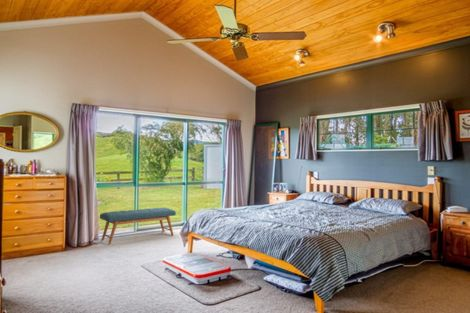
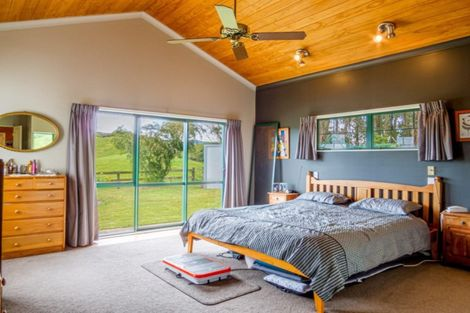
- bench (137, 222)
